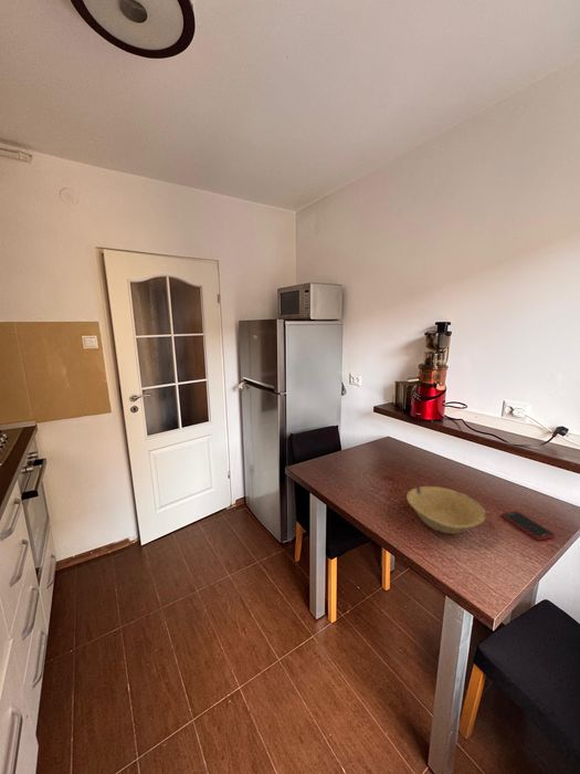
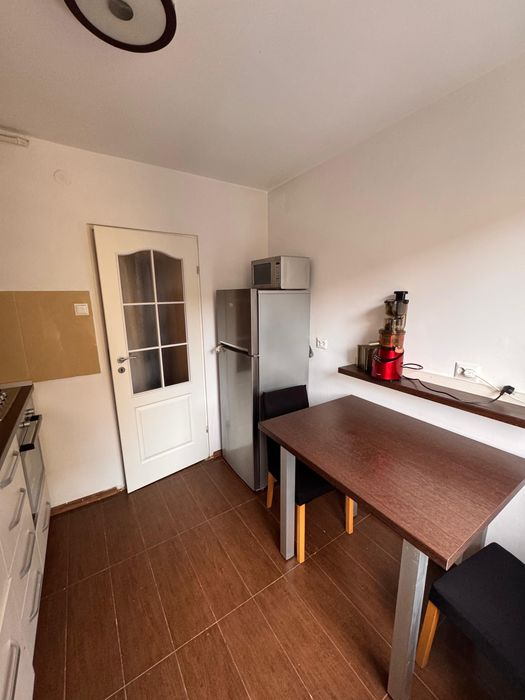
- cell phone (526, 524)
- bowl (443, 512)
